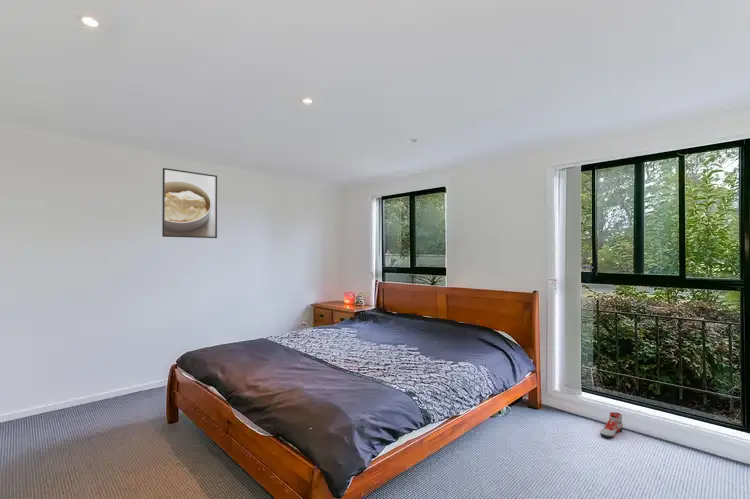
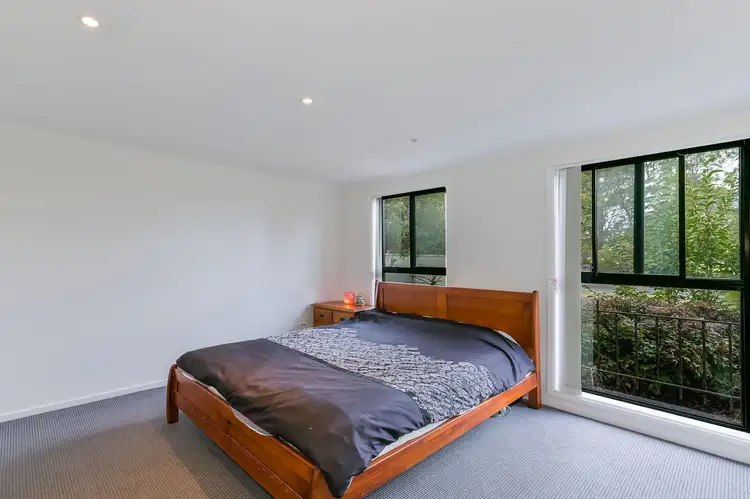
- sneaker (611, 423)
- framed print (191, 204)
